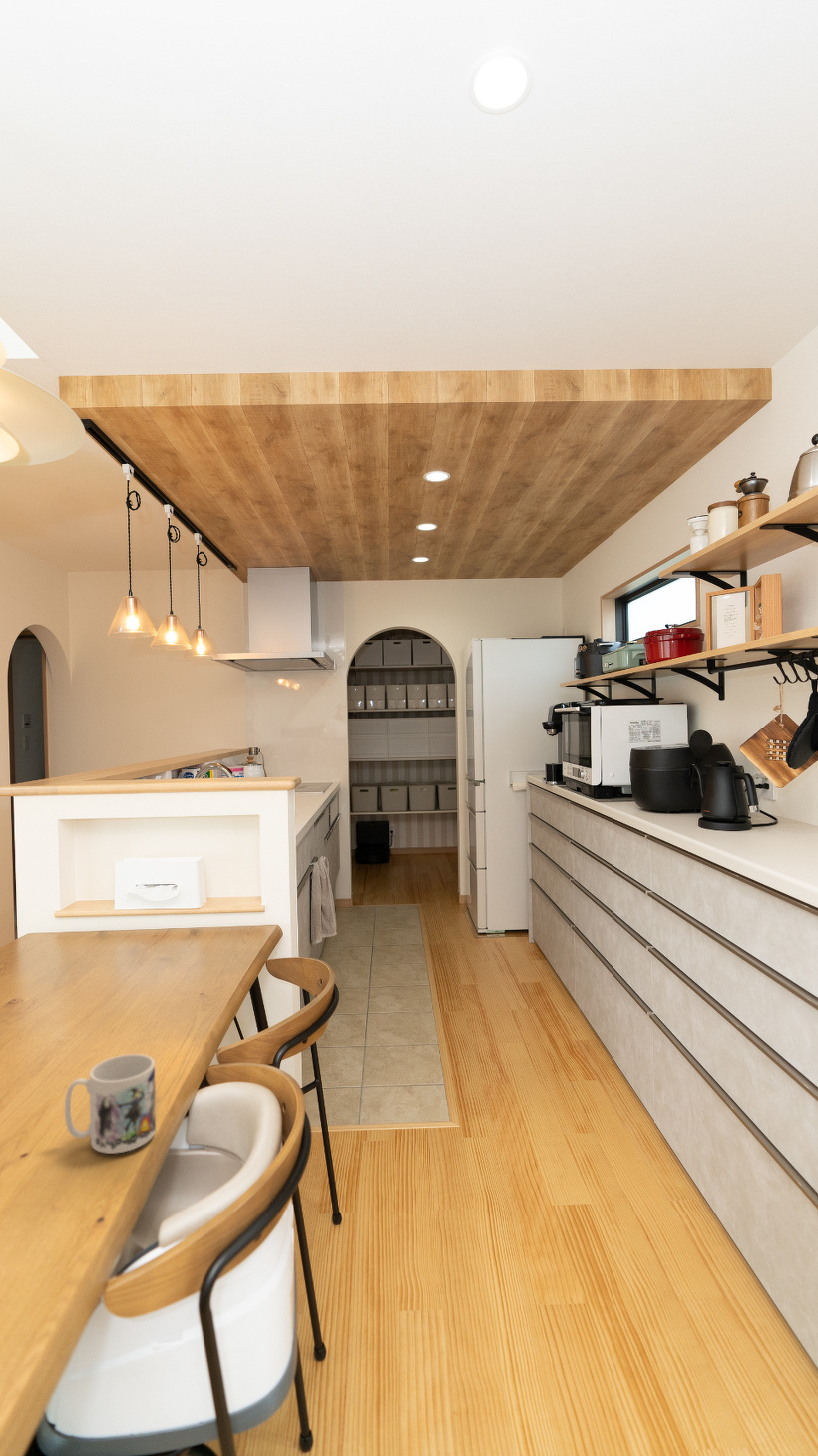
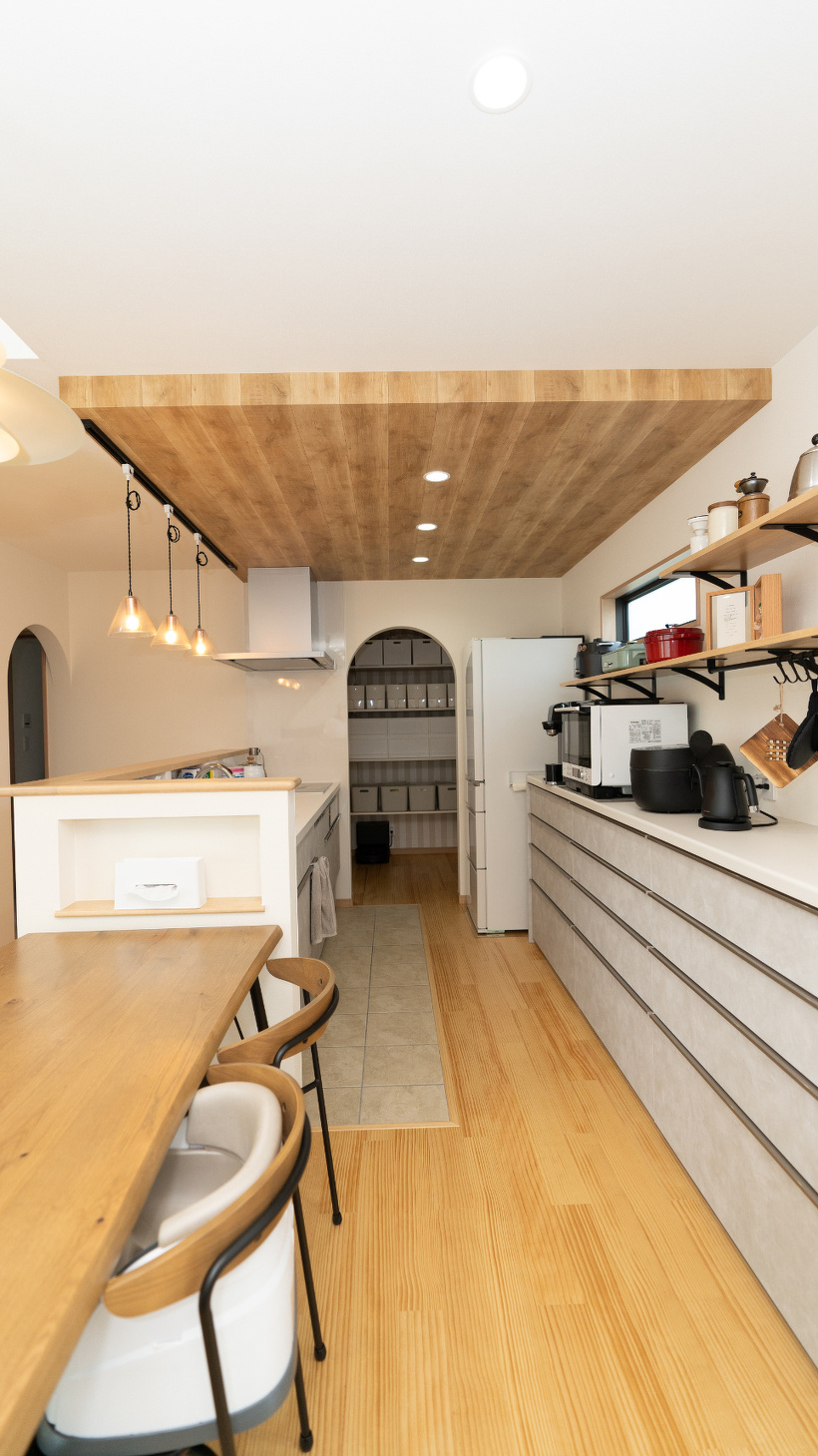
- mug (110, 1104)
